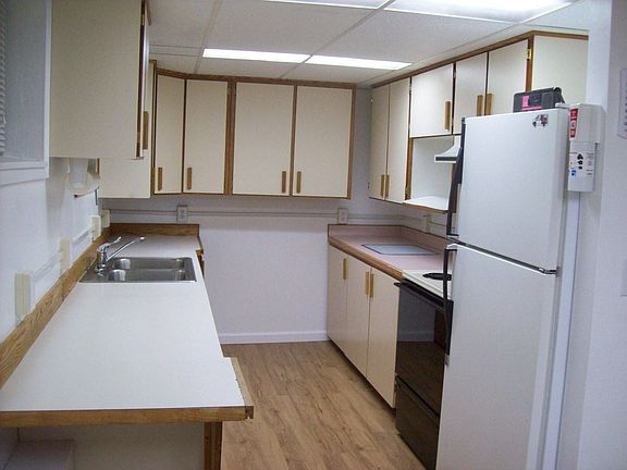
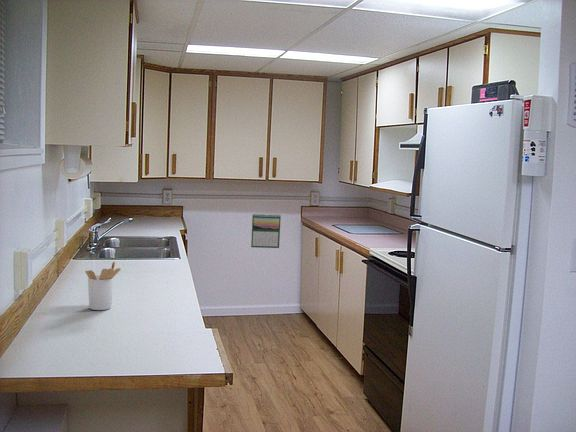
+ utensil holder (104, 286)
+ calendar (265, 230)
